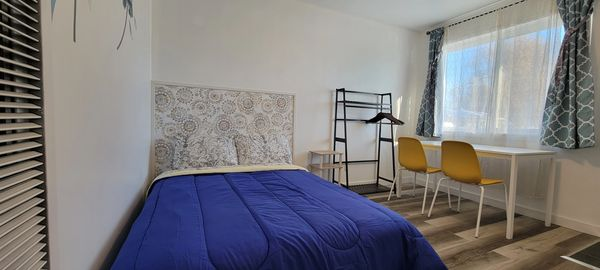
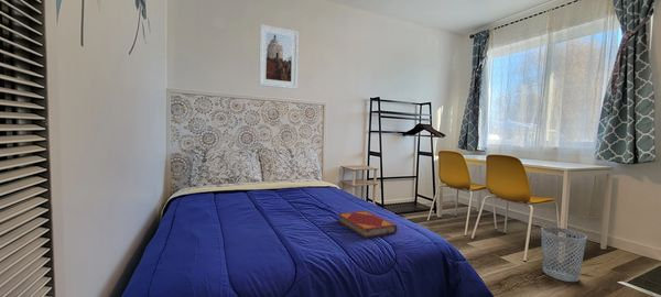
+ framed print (279, 57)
+ hardback book (365, 222)
+ wastebasket (561, 253)
